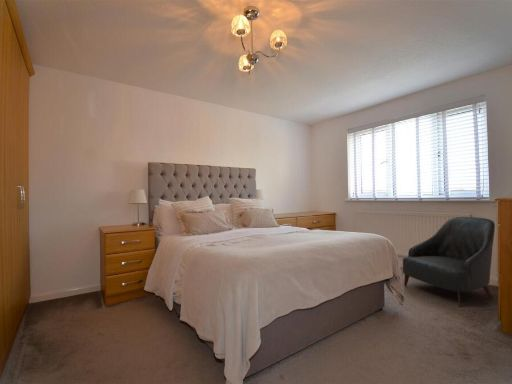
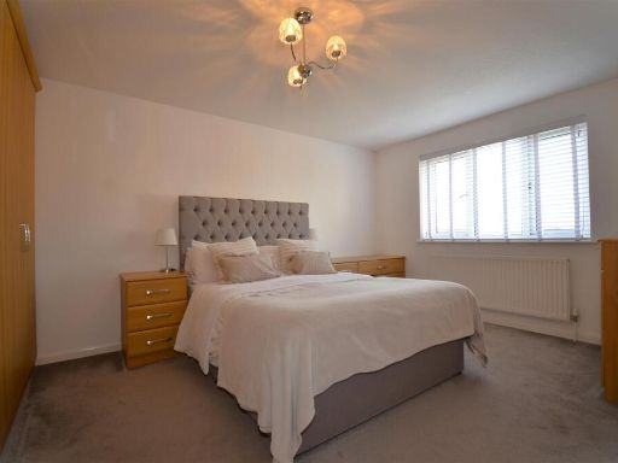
- armchair (450, 255)
